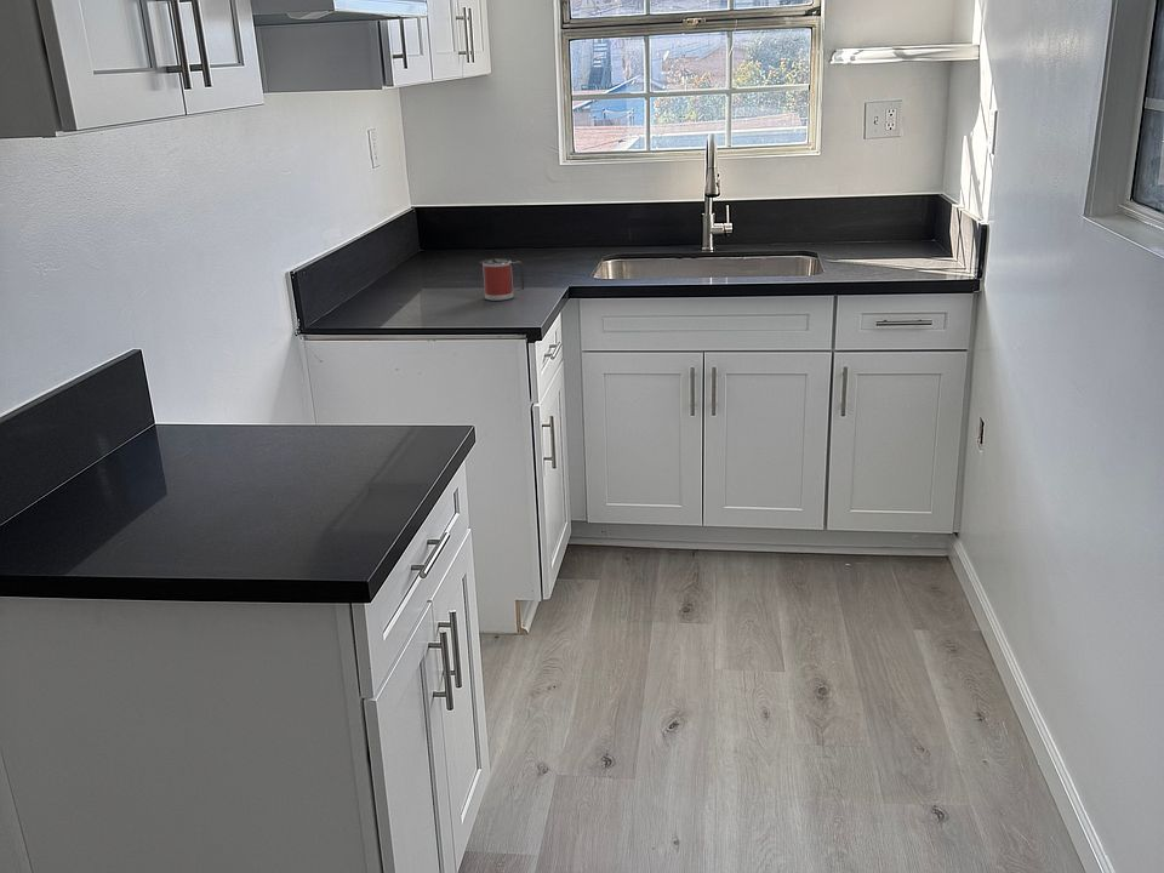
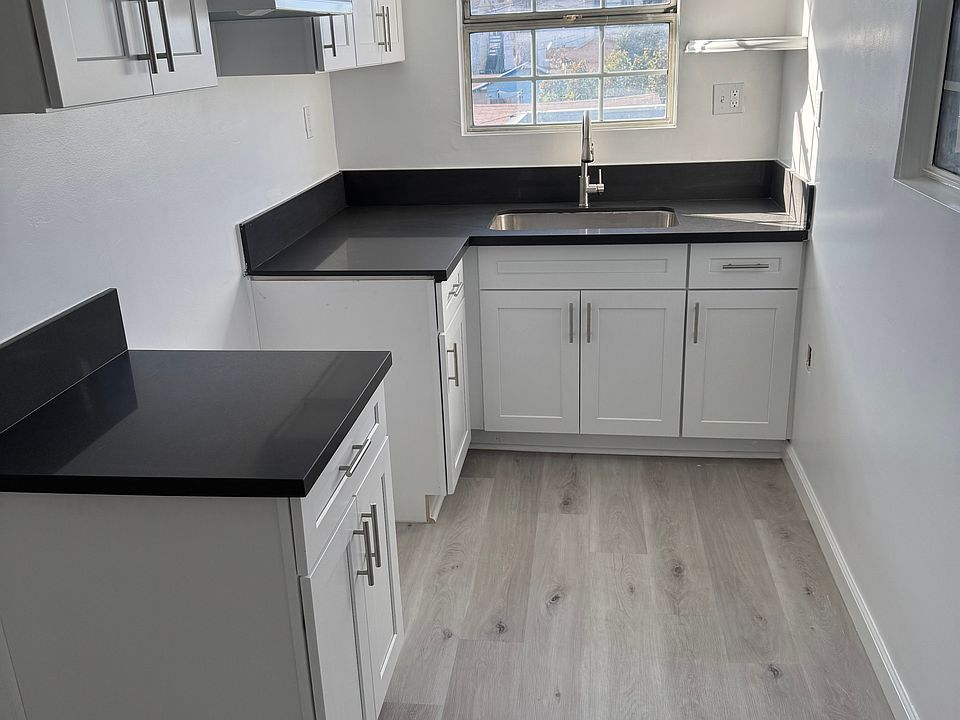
- mug (502, 278)
